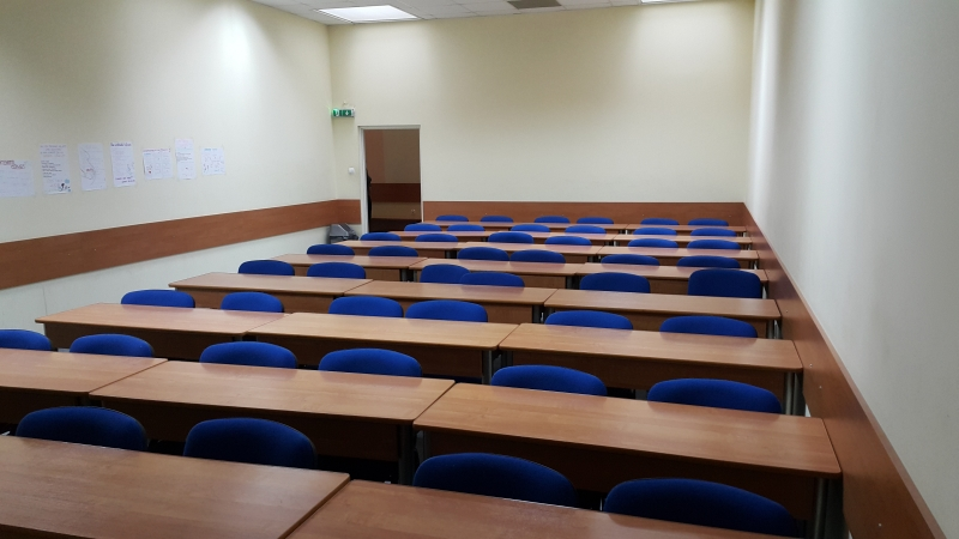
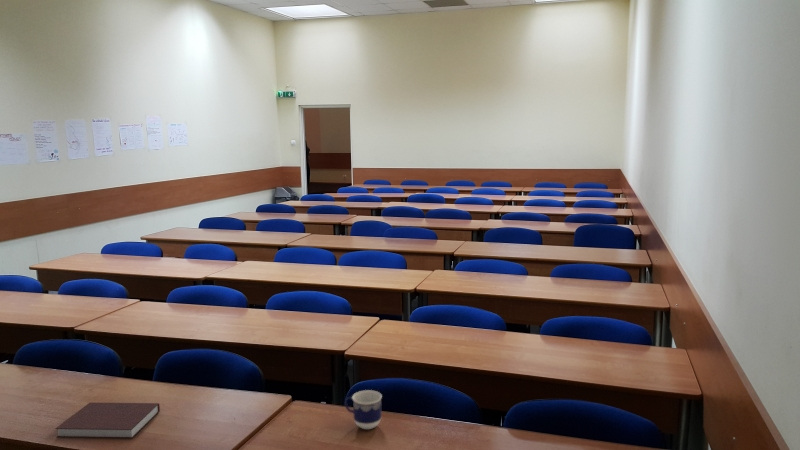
+ notebook (110, 419)
+ cup (363, 410)
